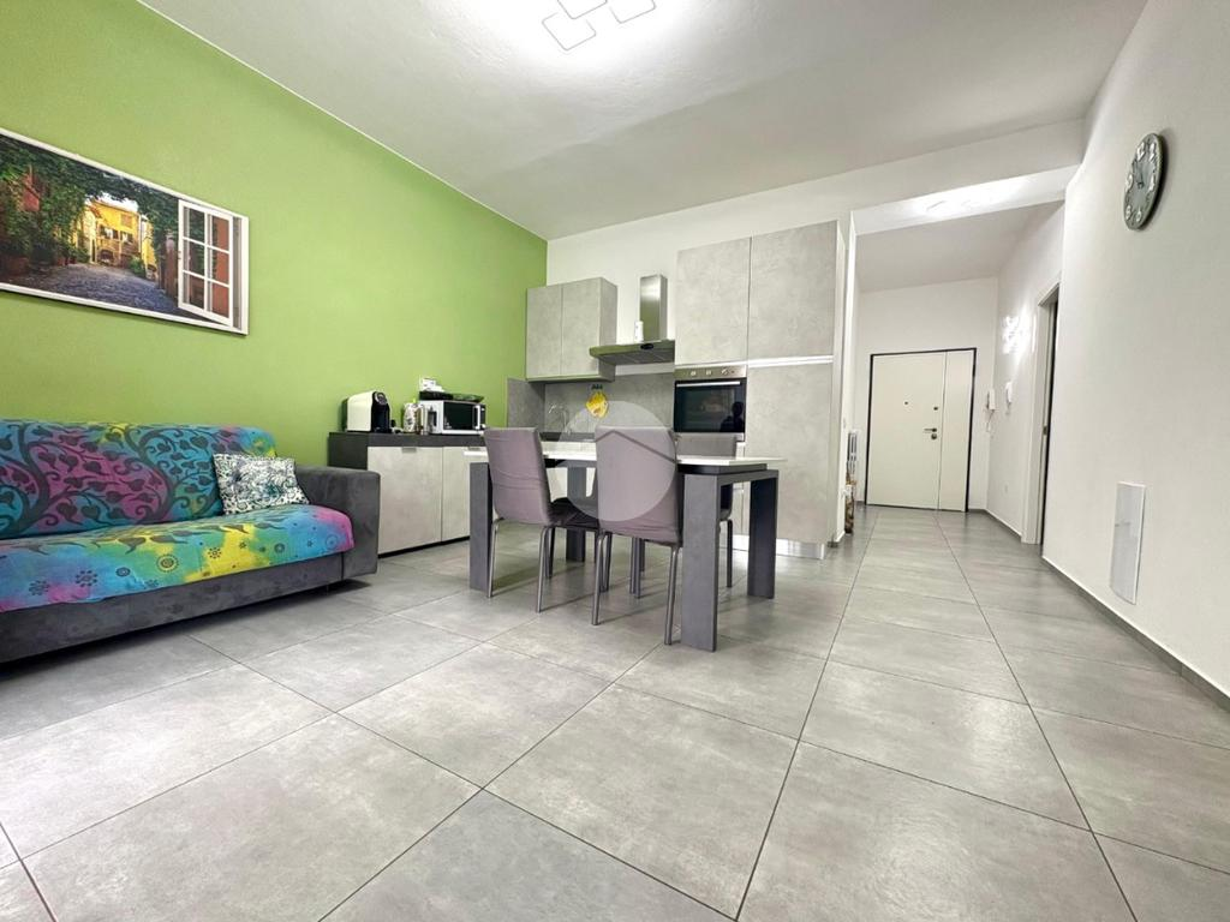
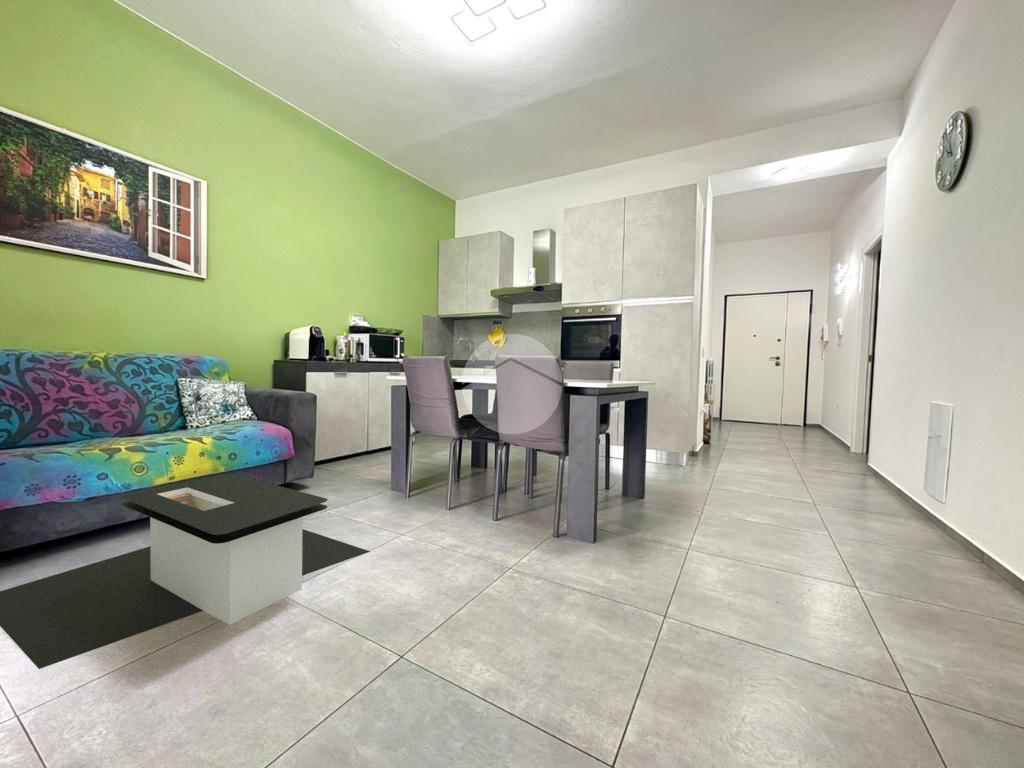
+ coffee table (225, 541)
